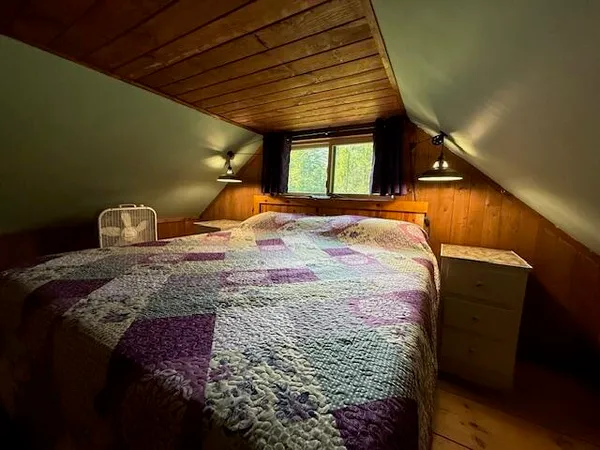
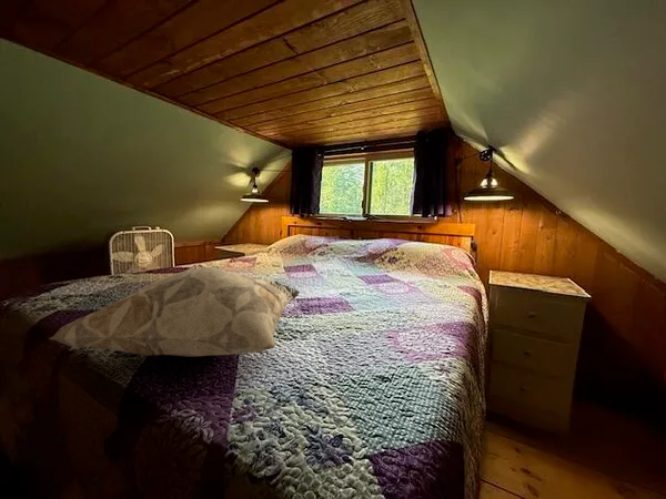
+ decorative pillow (208, 308)
